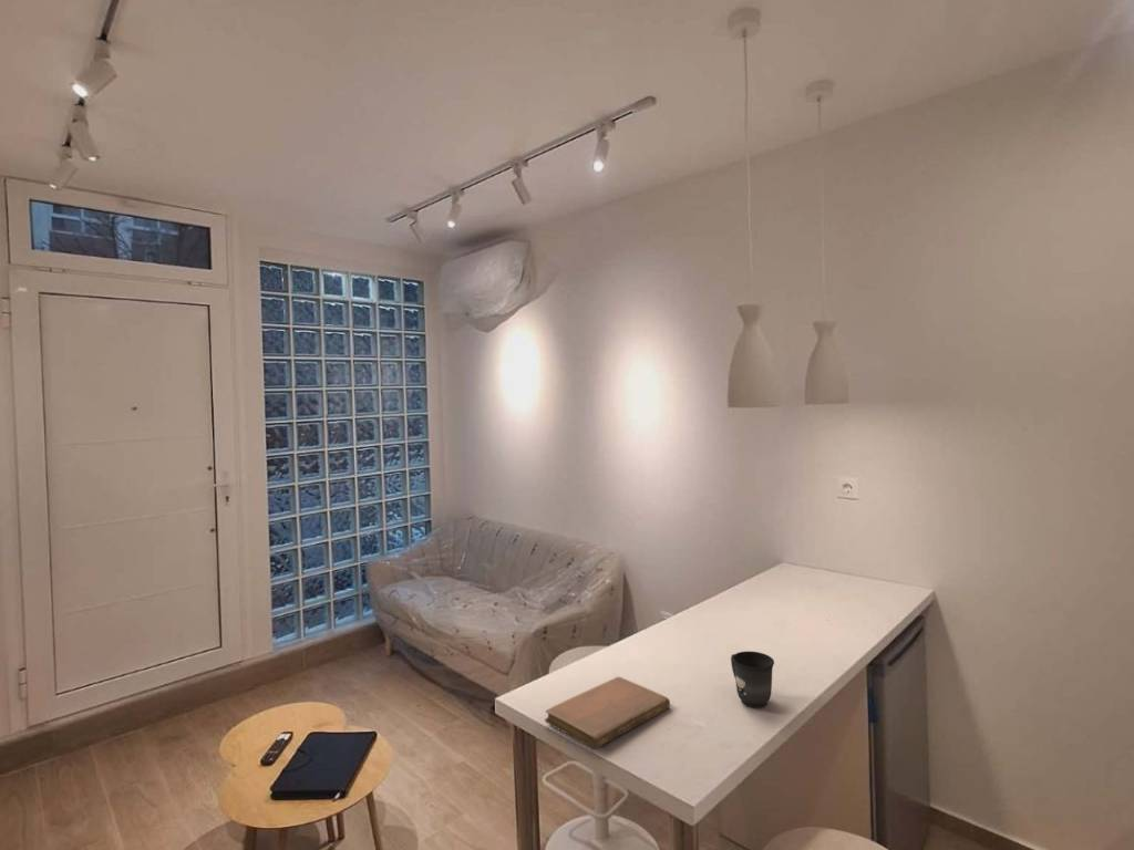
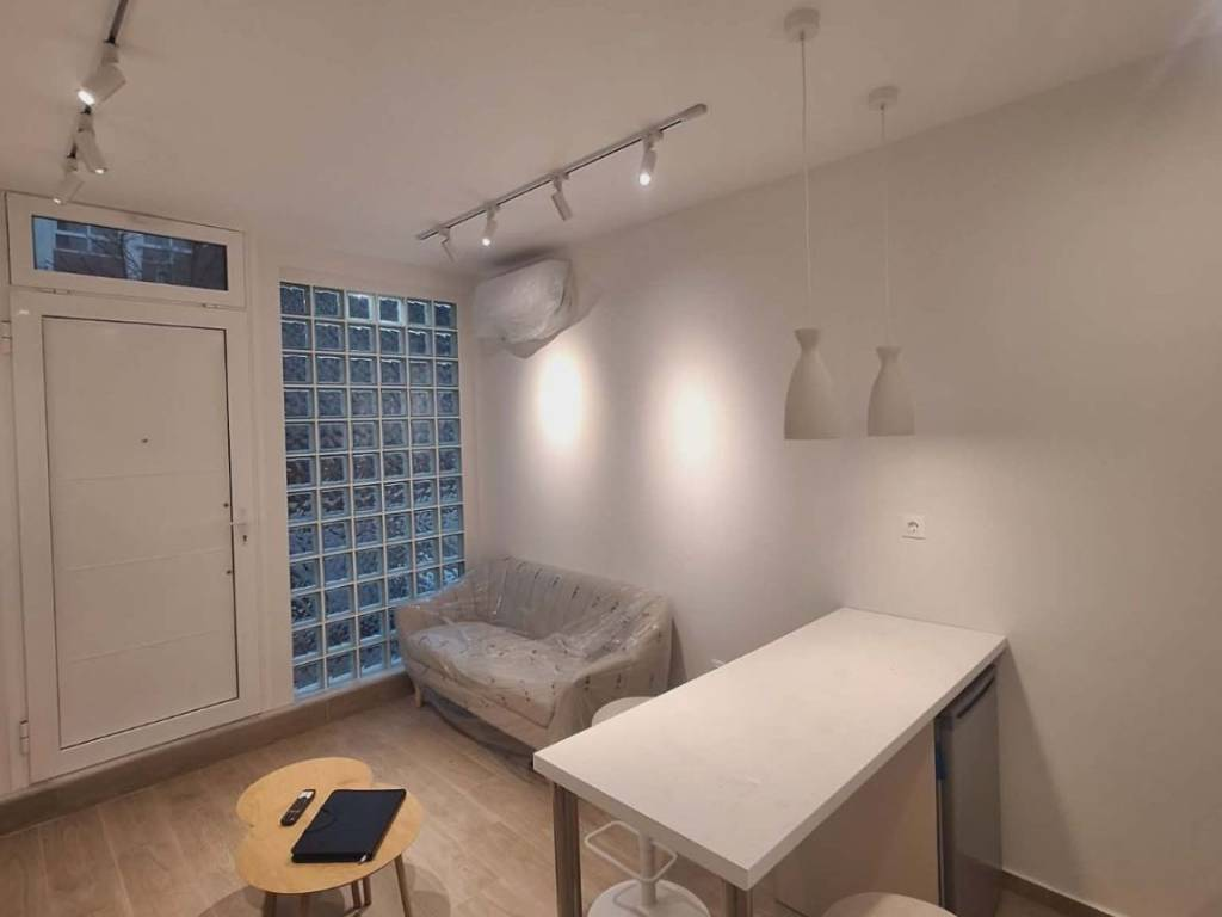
- notebook (608, 709)
- mug (749, 676)
